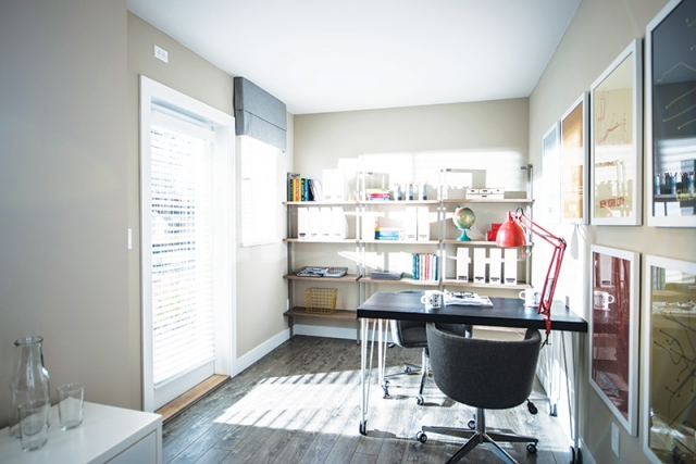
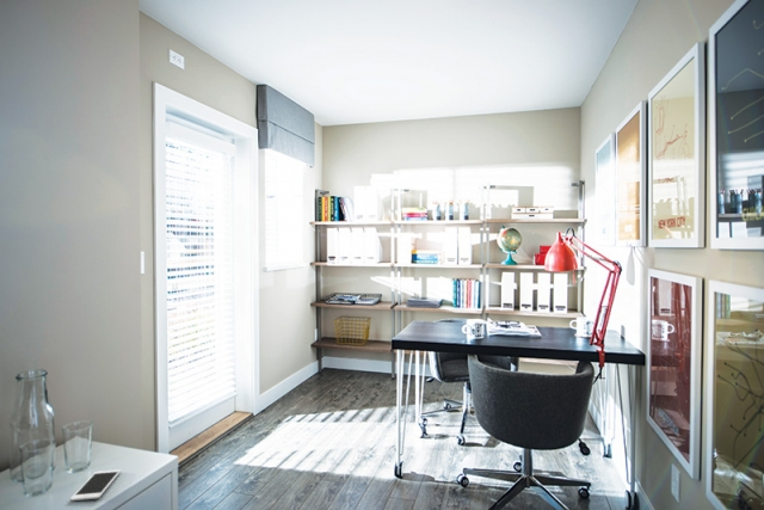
+ cell phone (97, 484)
